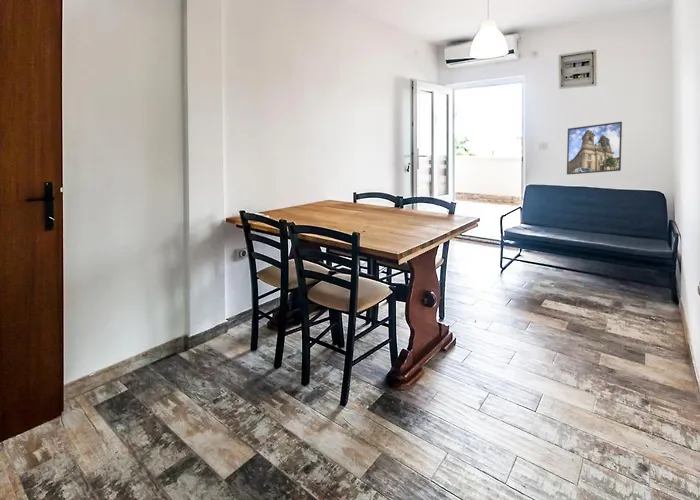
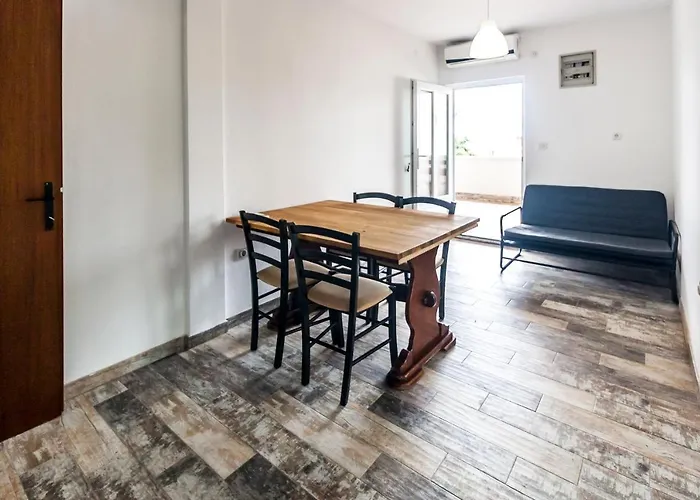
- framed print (593, 149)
